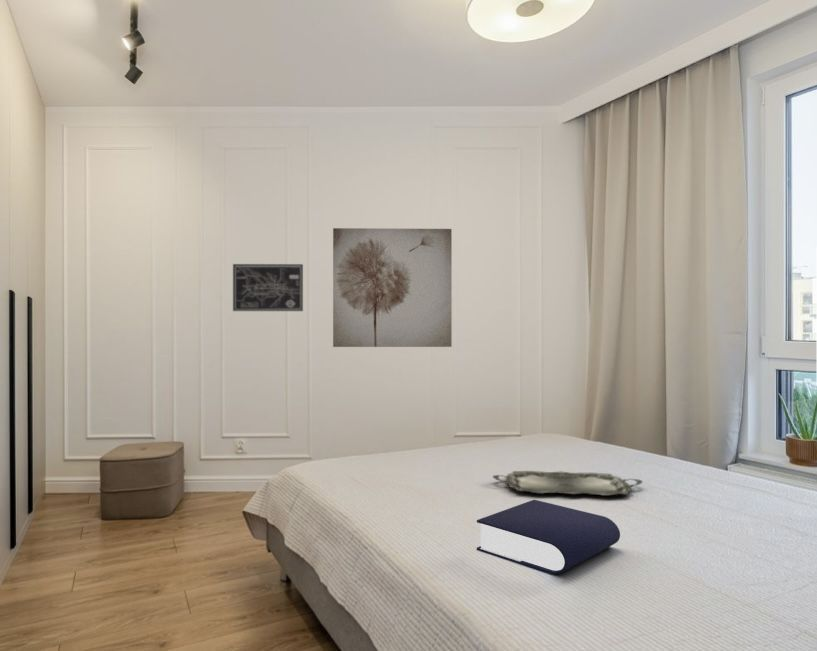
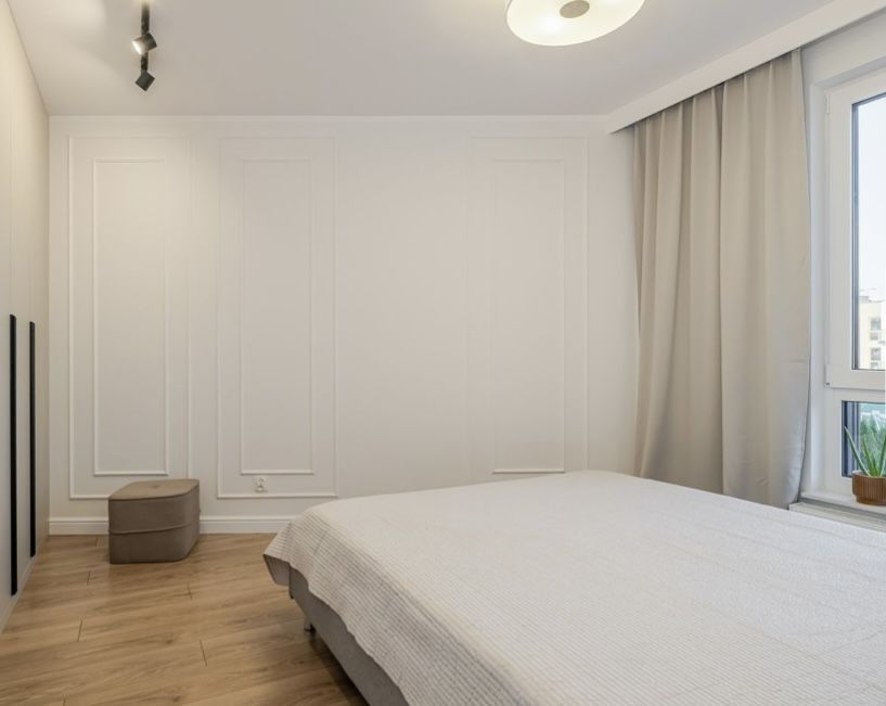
- wall art (268, 287)
- wall art (392, 287)
- book (548, 534)
- serving tray (566, 482)
